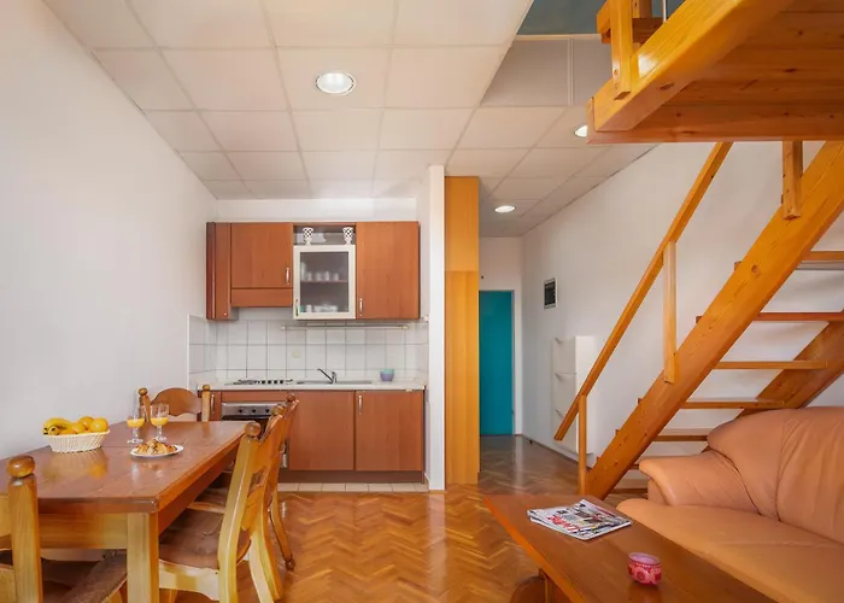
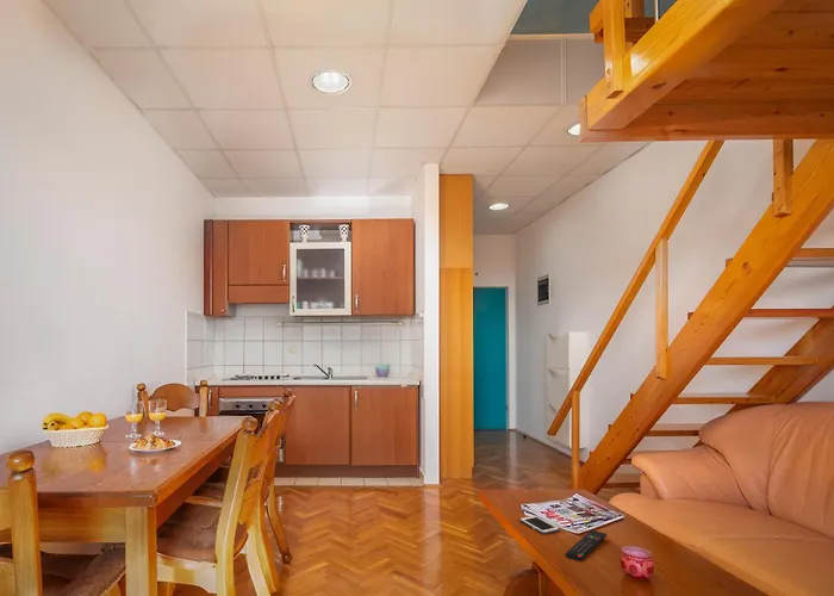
+ cell phone (539, 524)
+ remote control (586, 545)
